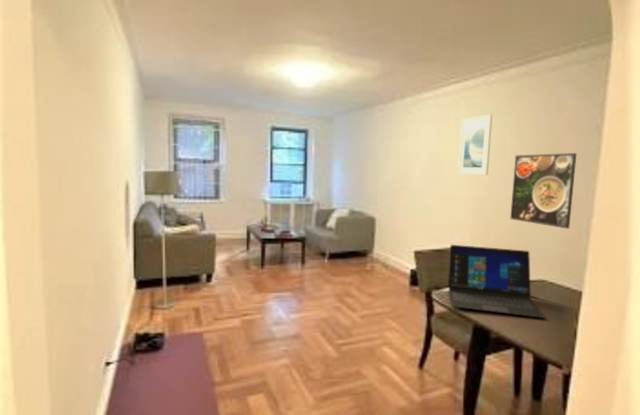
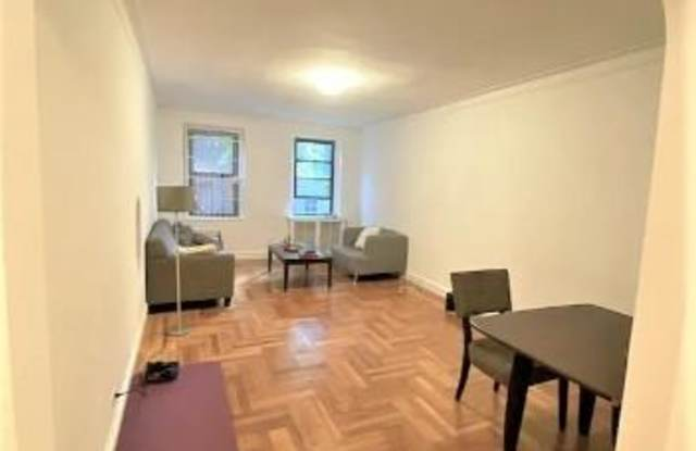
- laptop (492, 277)
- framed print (540, 189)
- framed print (474, 146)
